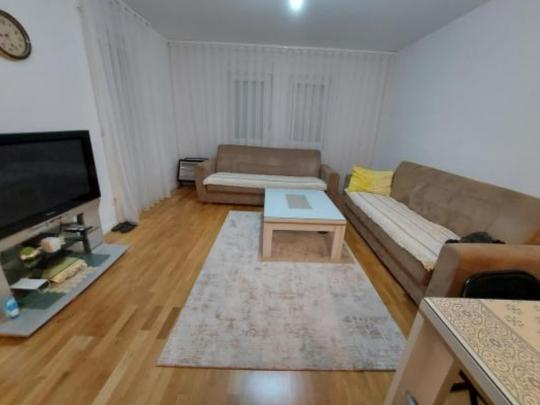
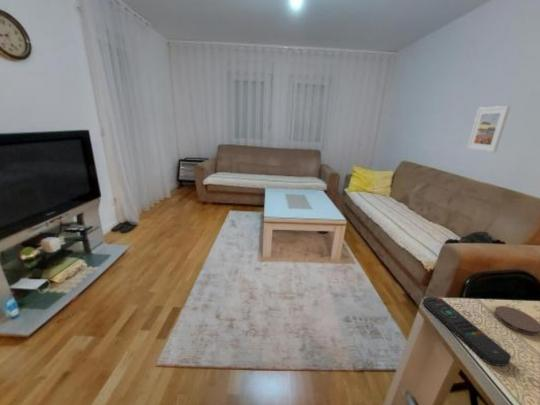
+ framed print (486, 129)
+ remote control (460, 325)
+ coaster (516, 319)
